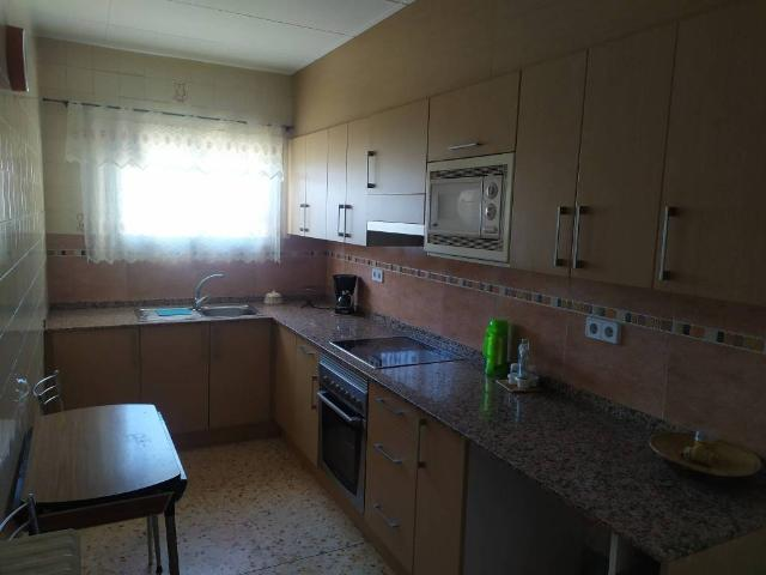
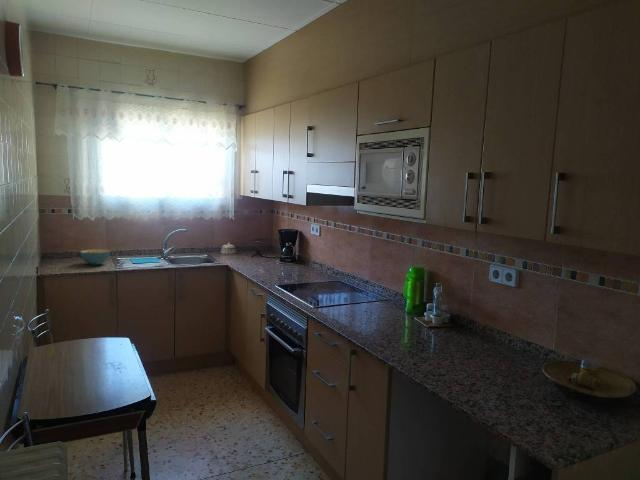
+ cereal bowl (95, 257)
